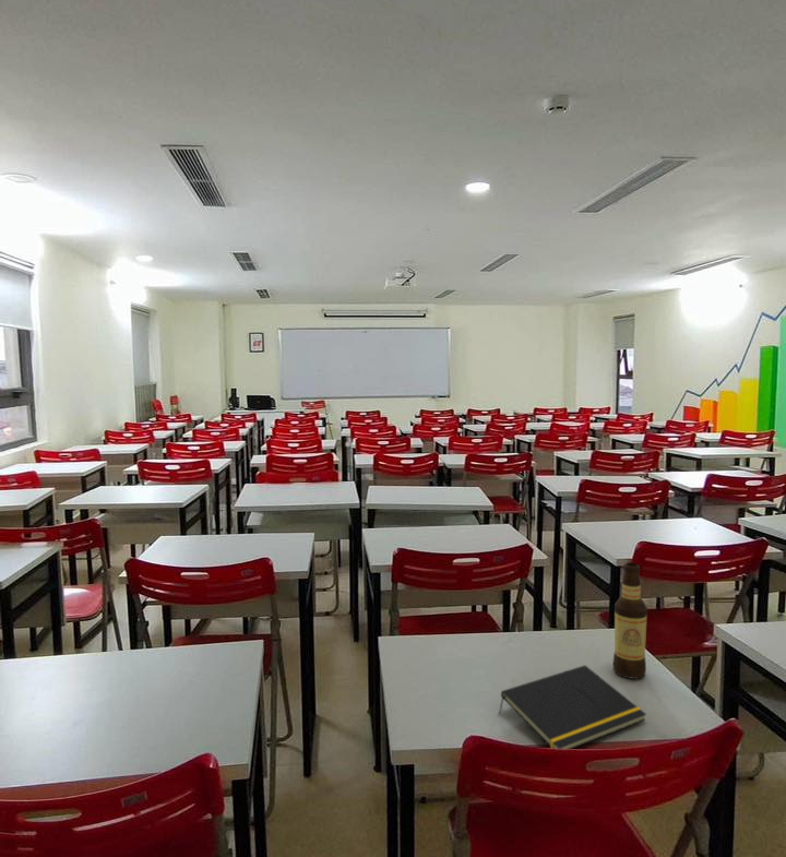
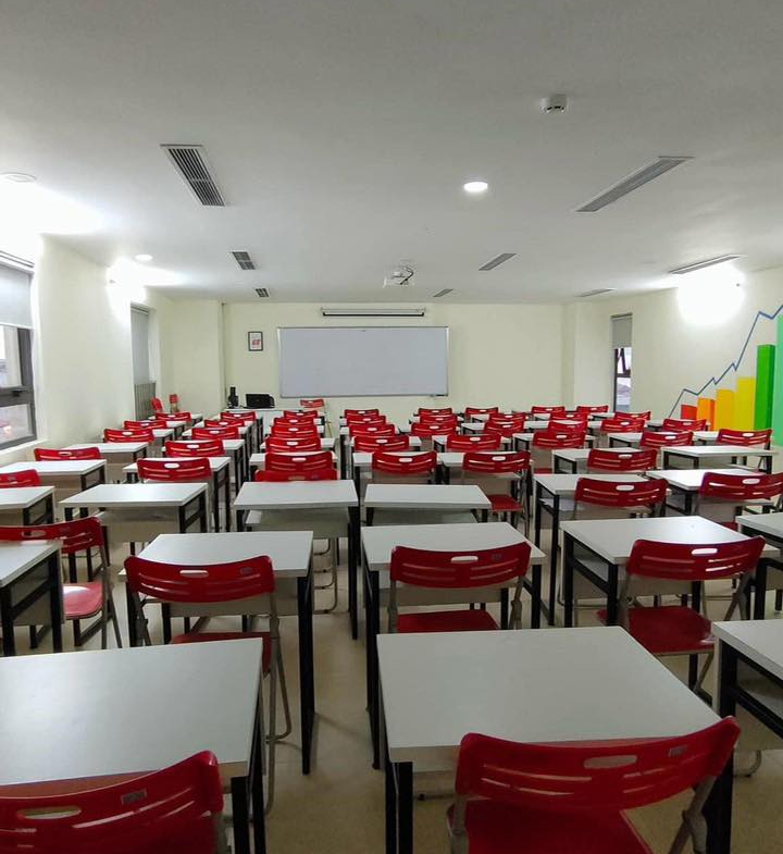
- bottle (630, 618)
- notepad (572, 704)
